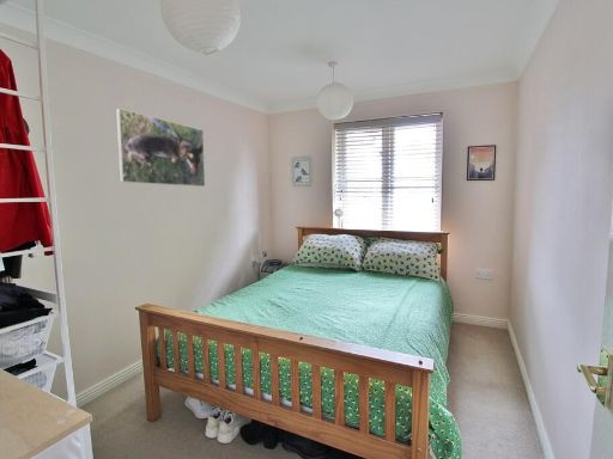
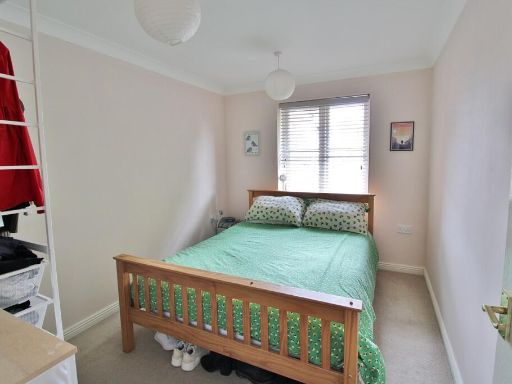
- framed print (166, 153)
